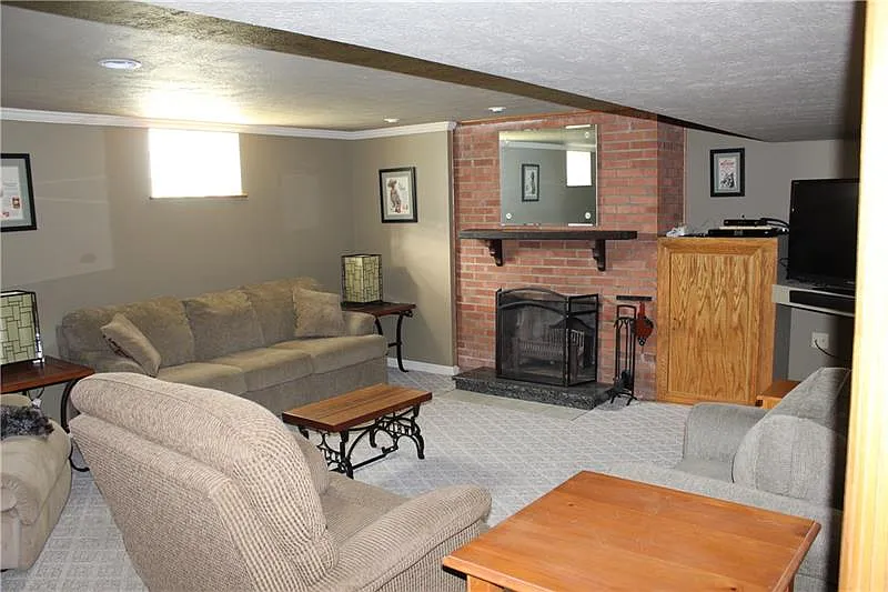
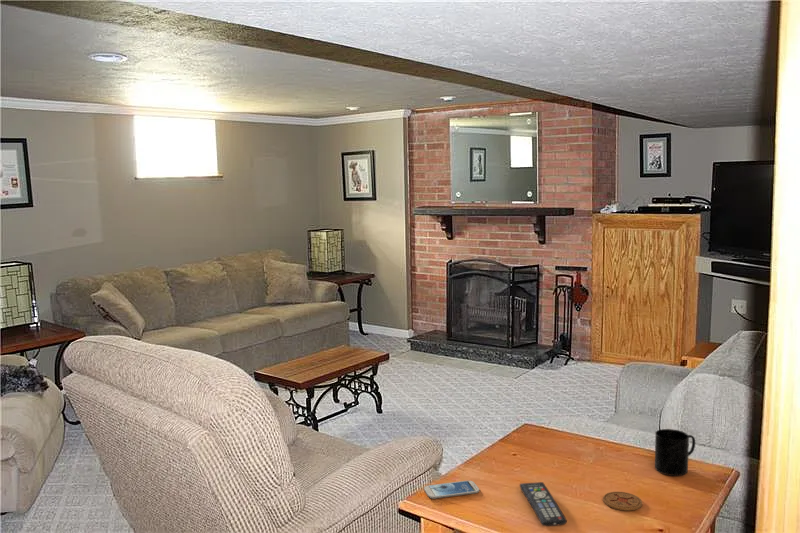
+ remote control (541, 502)
+ coaster (622, 500)
+ smartphone (451, 489)
+ mug (676, 452)
